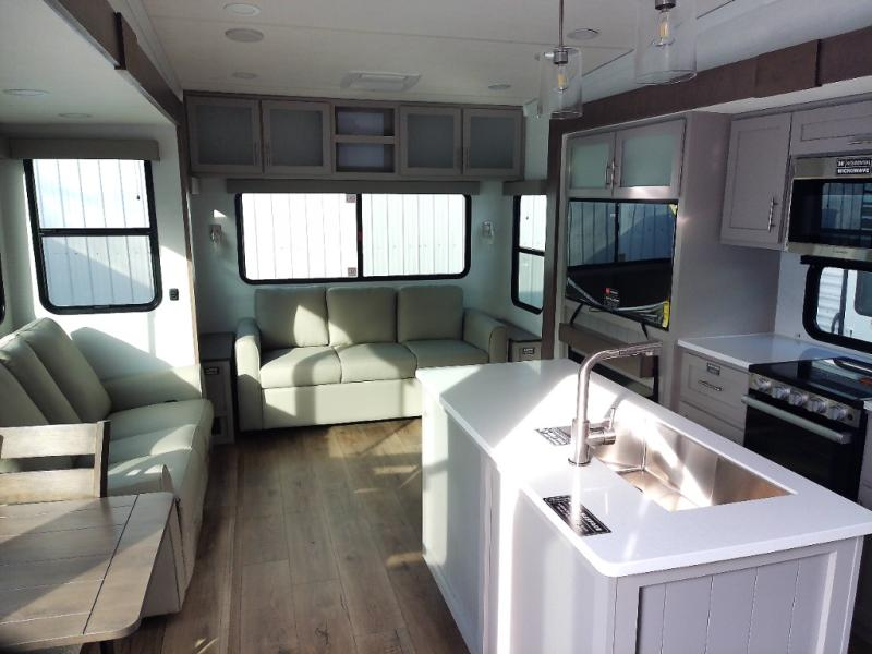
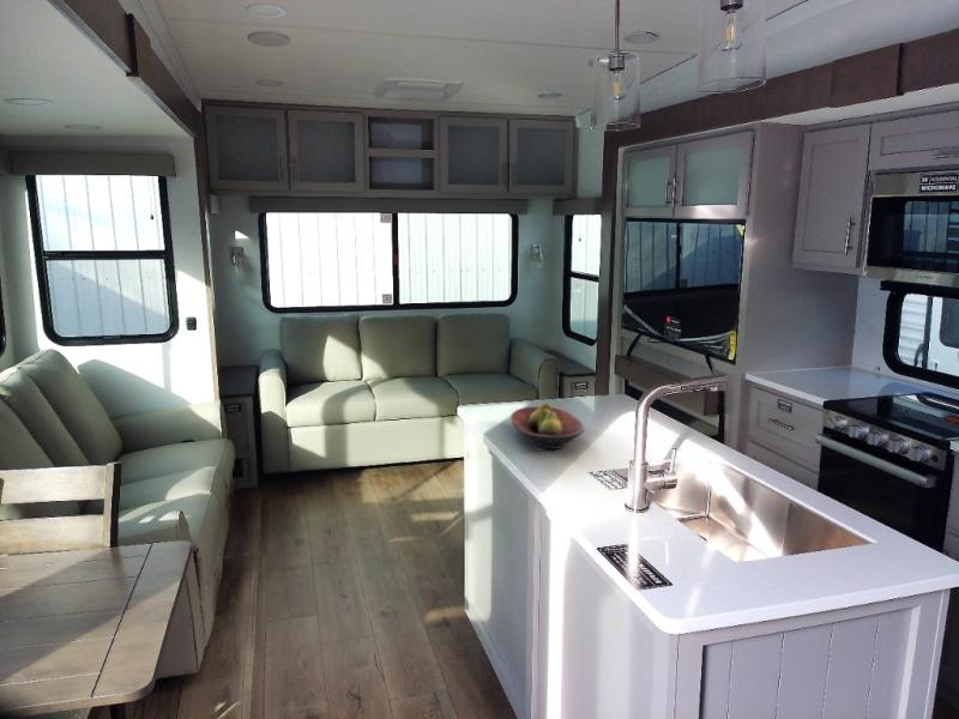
+ fruit bowl (545, 422)
